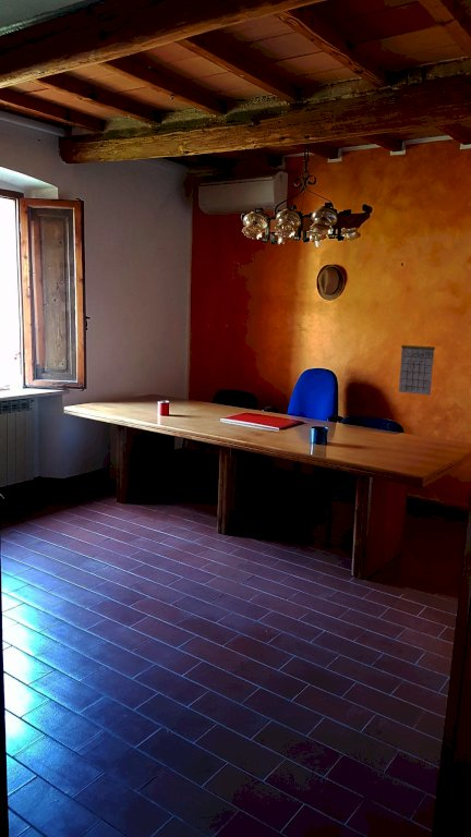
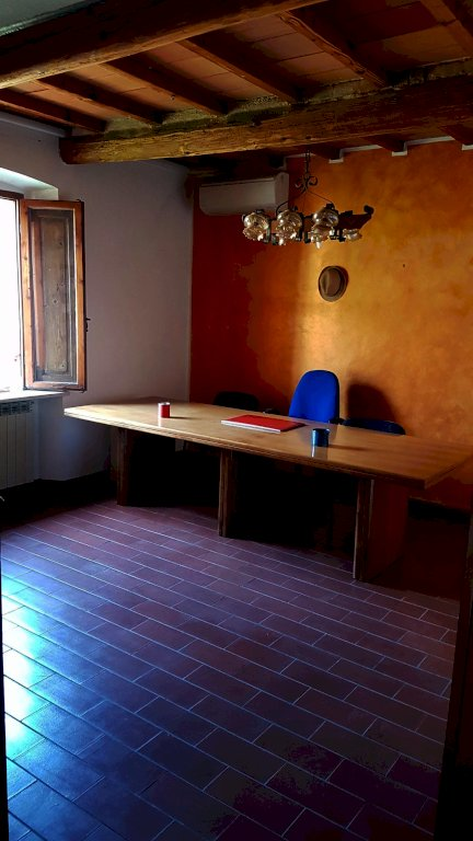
- calendar (416, 364)
